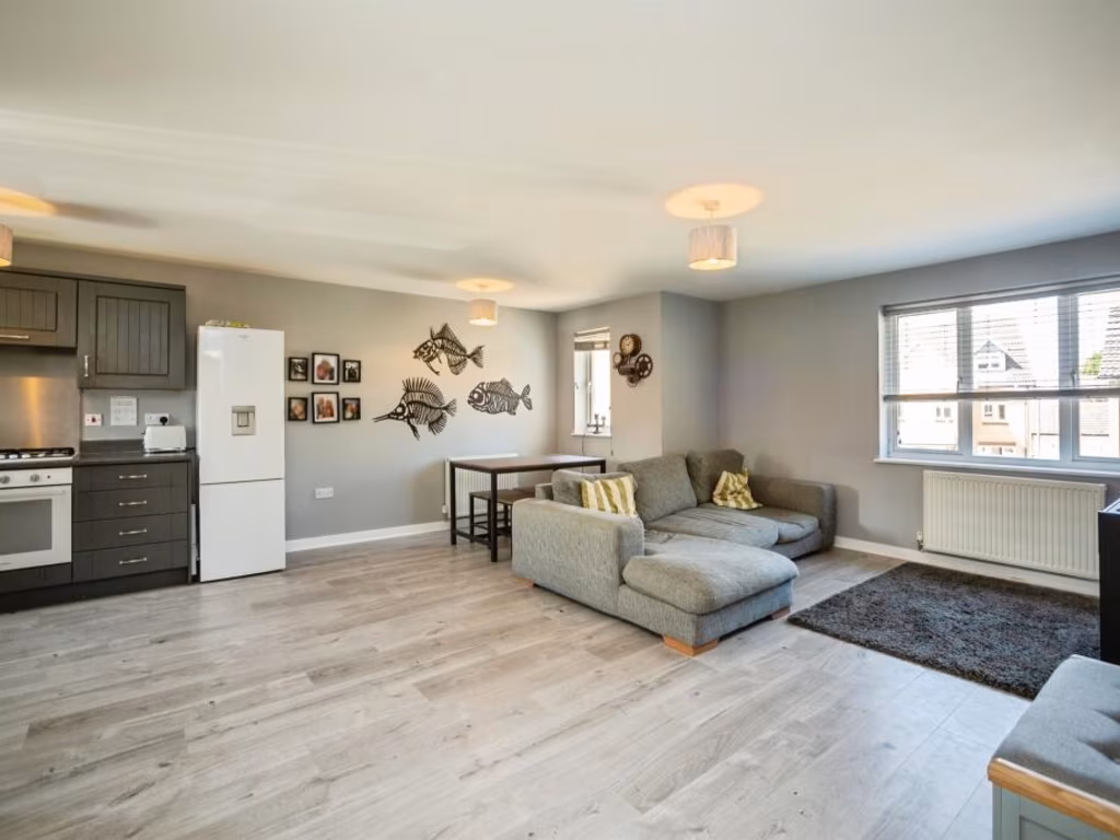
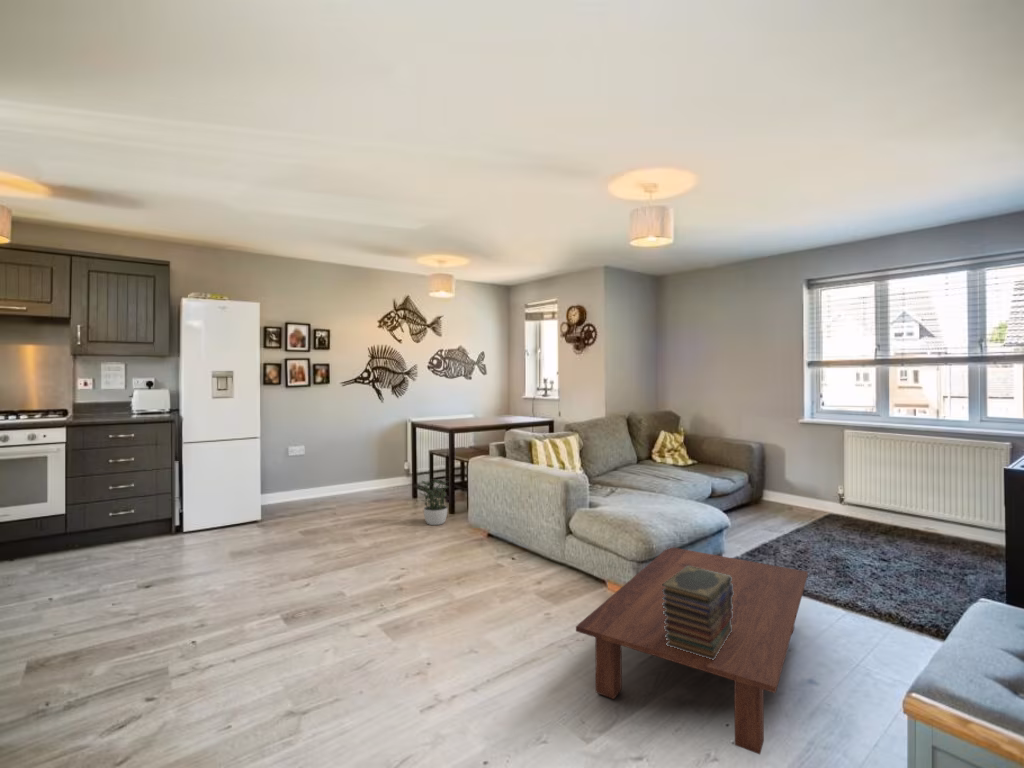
+ potted plant (435, 500)
+ book stack (698, 608)
+ coffee table (728, 636)
